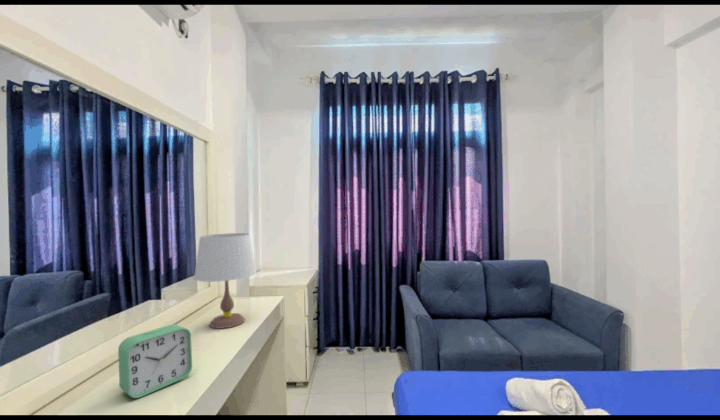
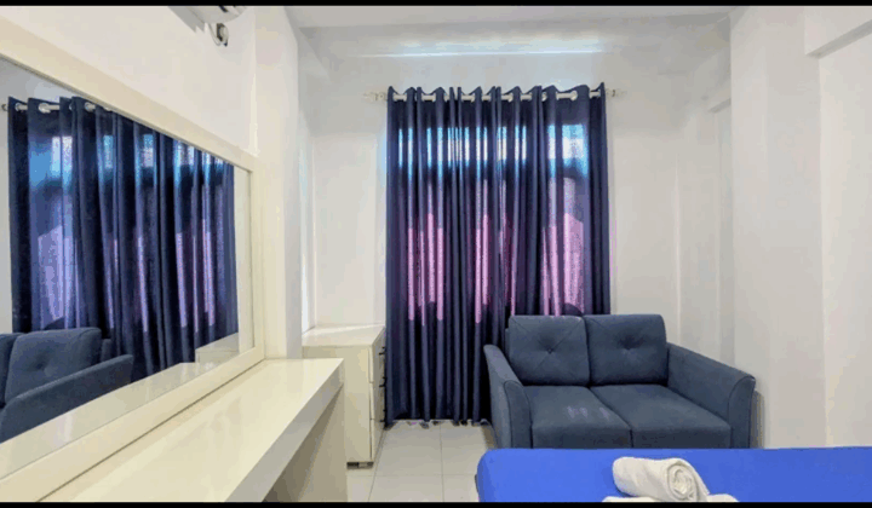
- alarm clock (156, 357)
- table lamp (226, 278)
